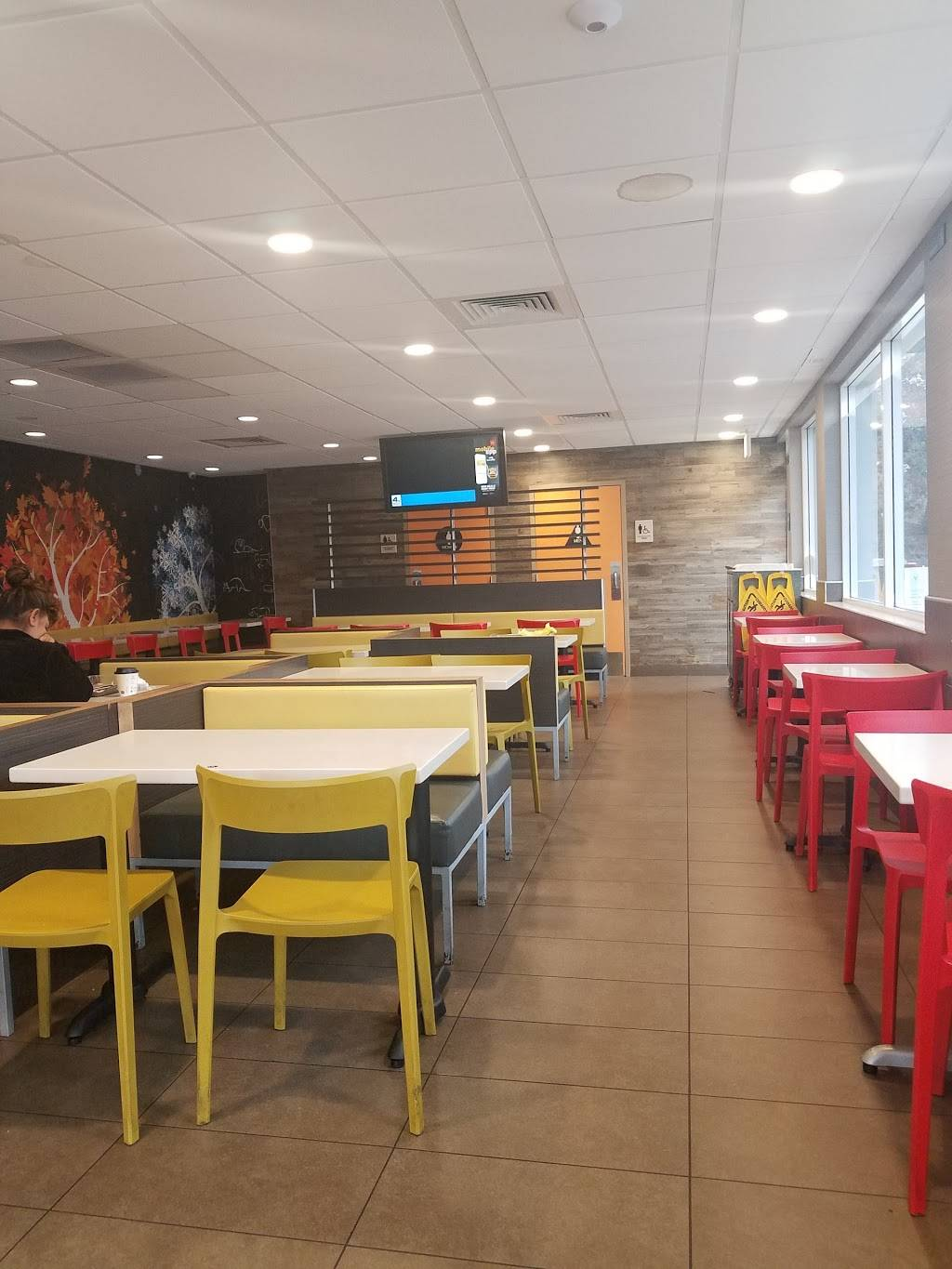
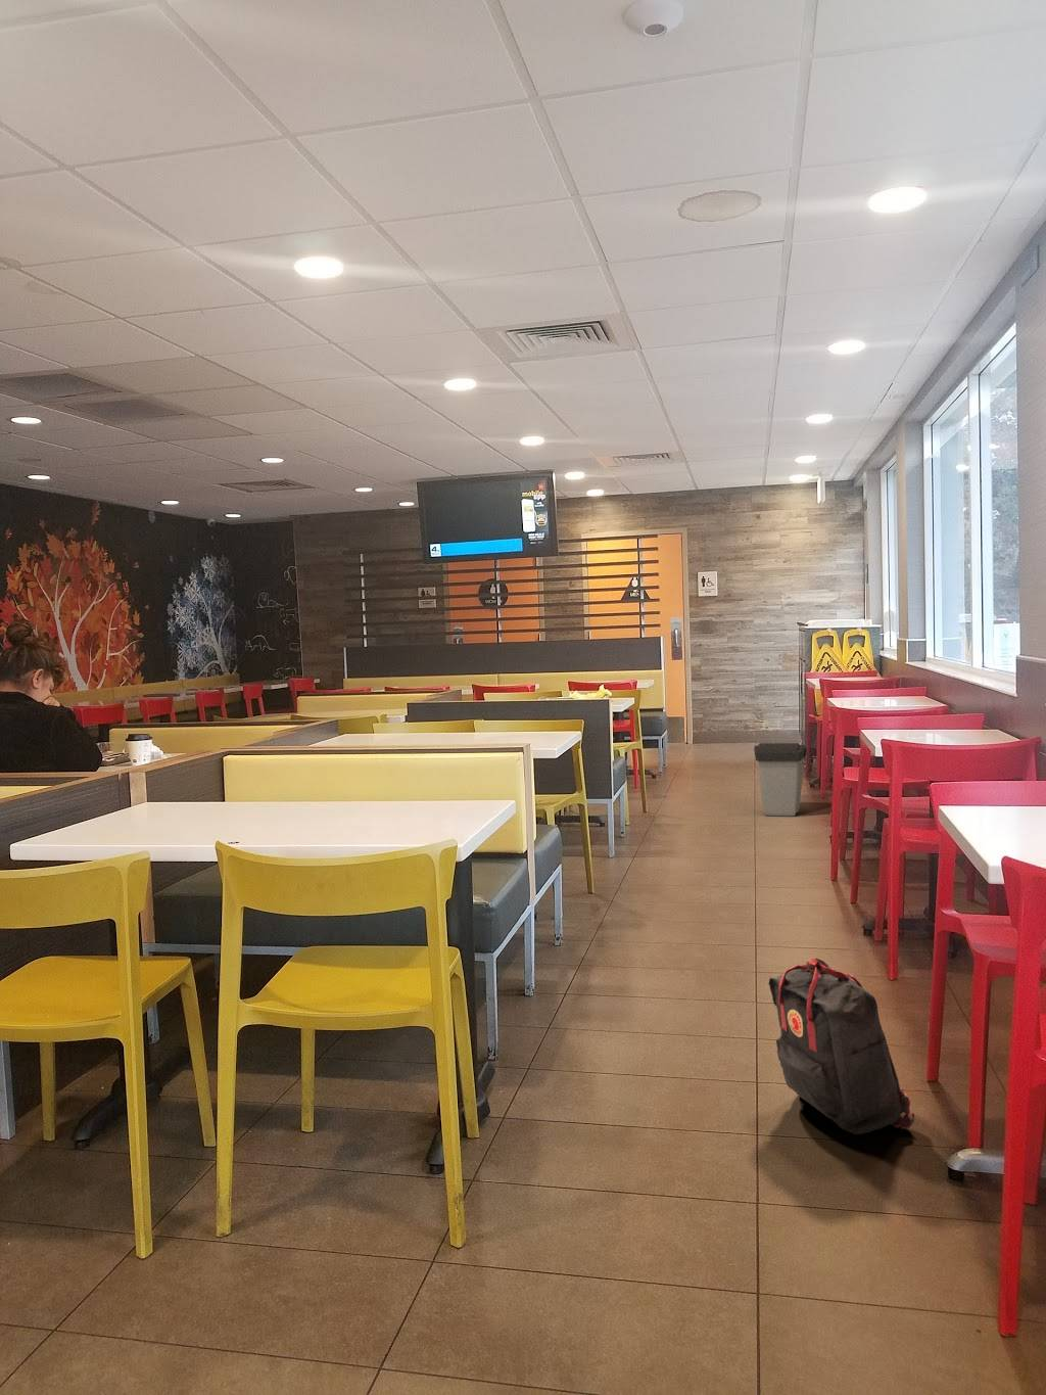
+ backpack (835, 1032)
+ trash can (780, 777)
